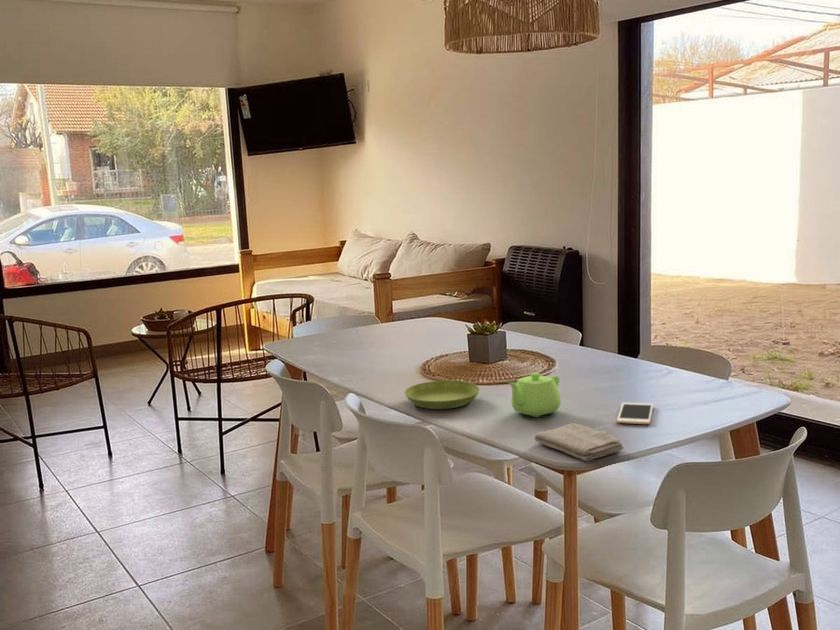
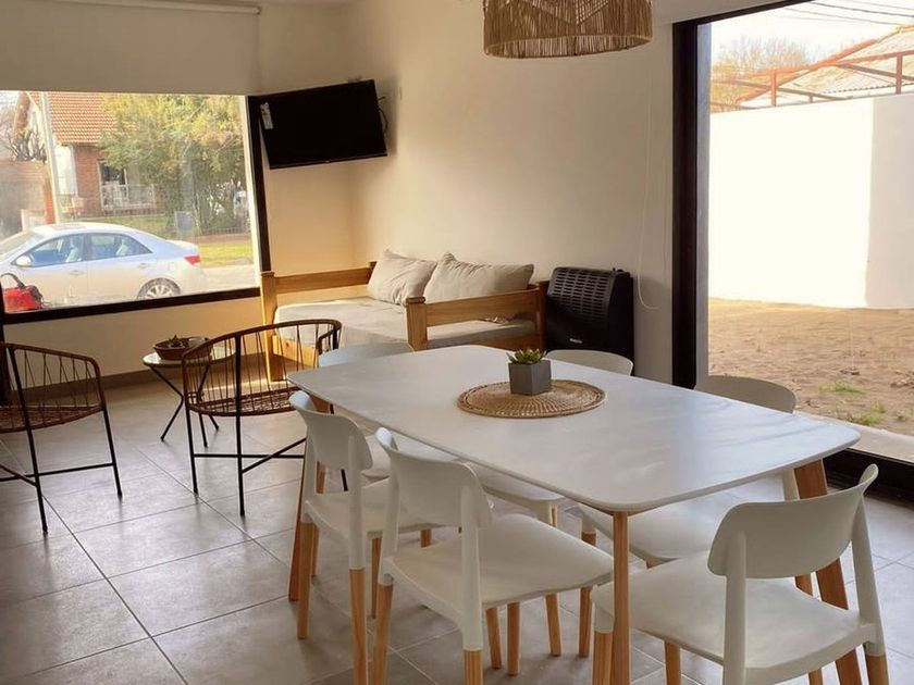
- washcloth (578, 440)
- cell phone (635, 413)
- saucer (442, 395)
- teapot (534, 393)
